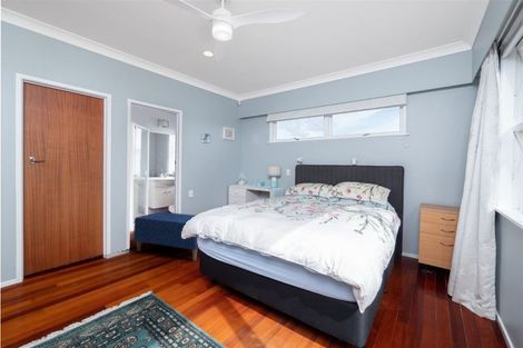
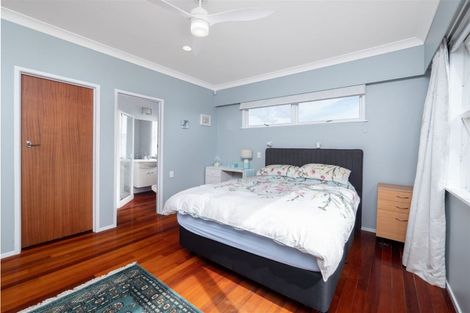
- bench (175, 233)
